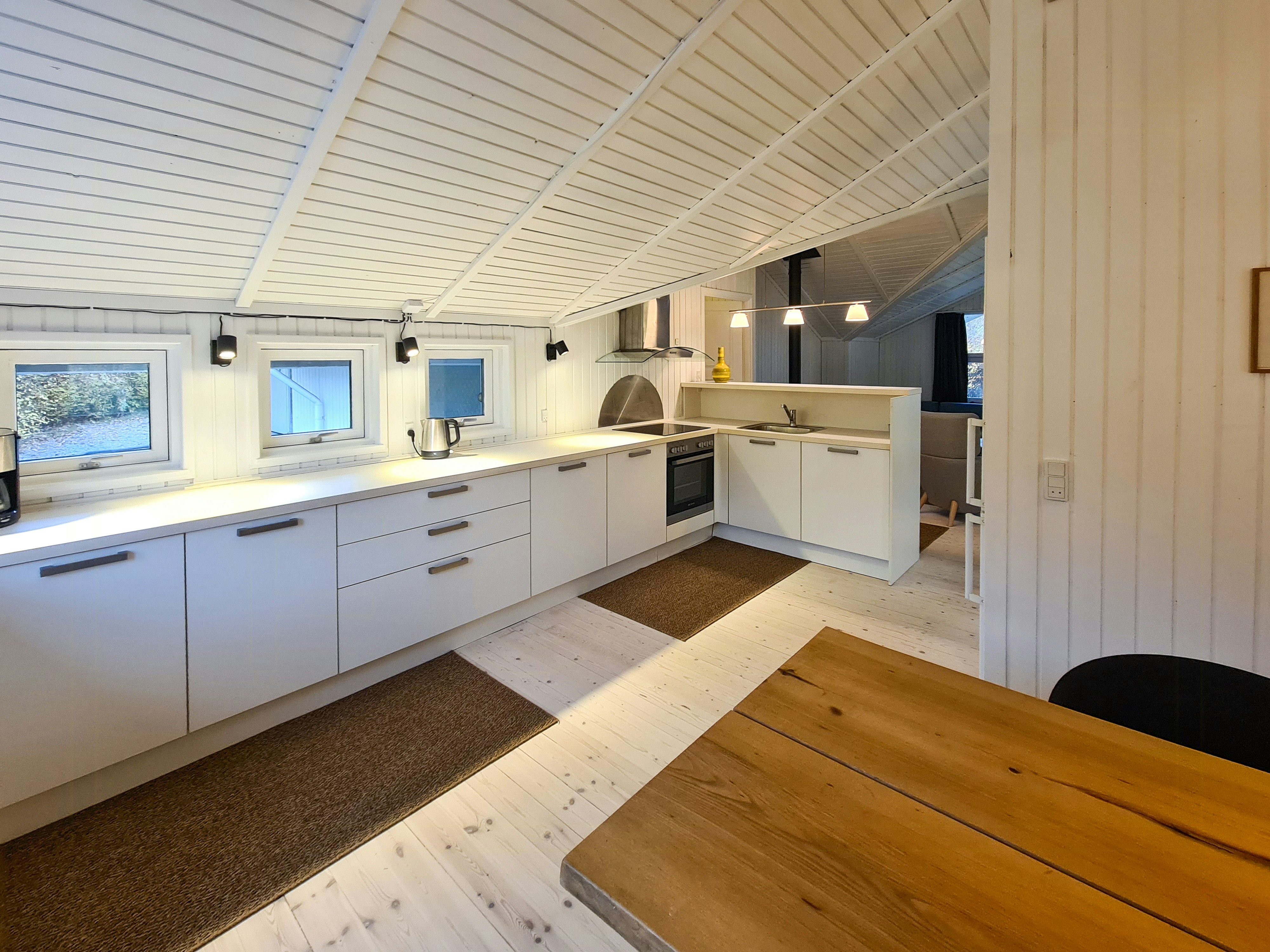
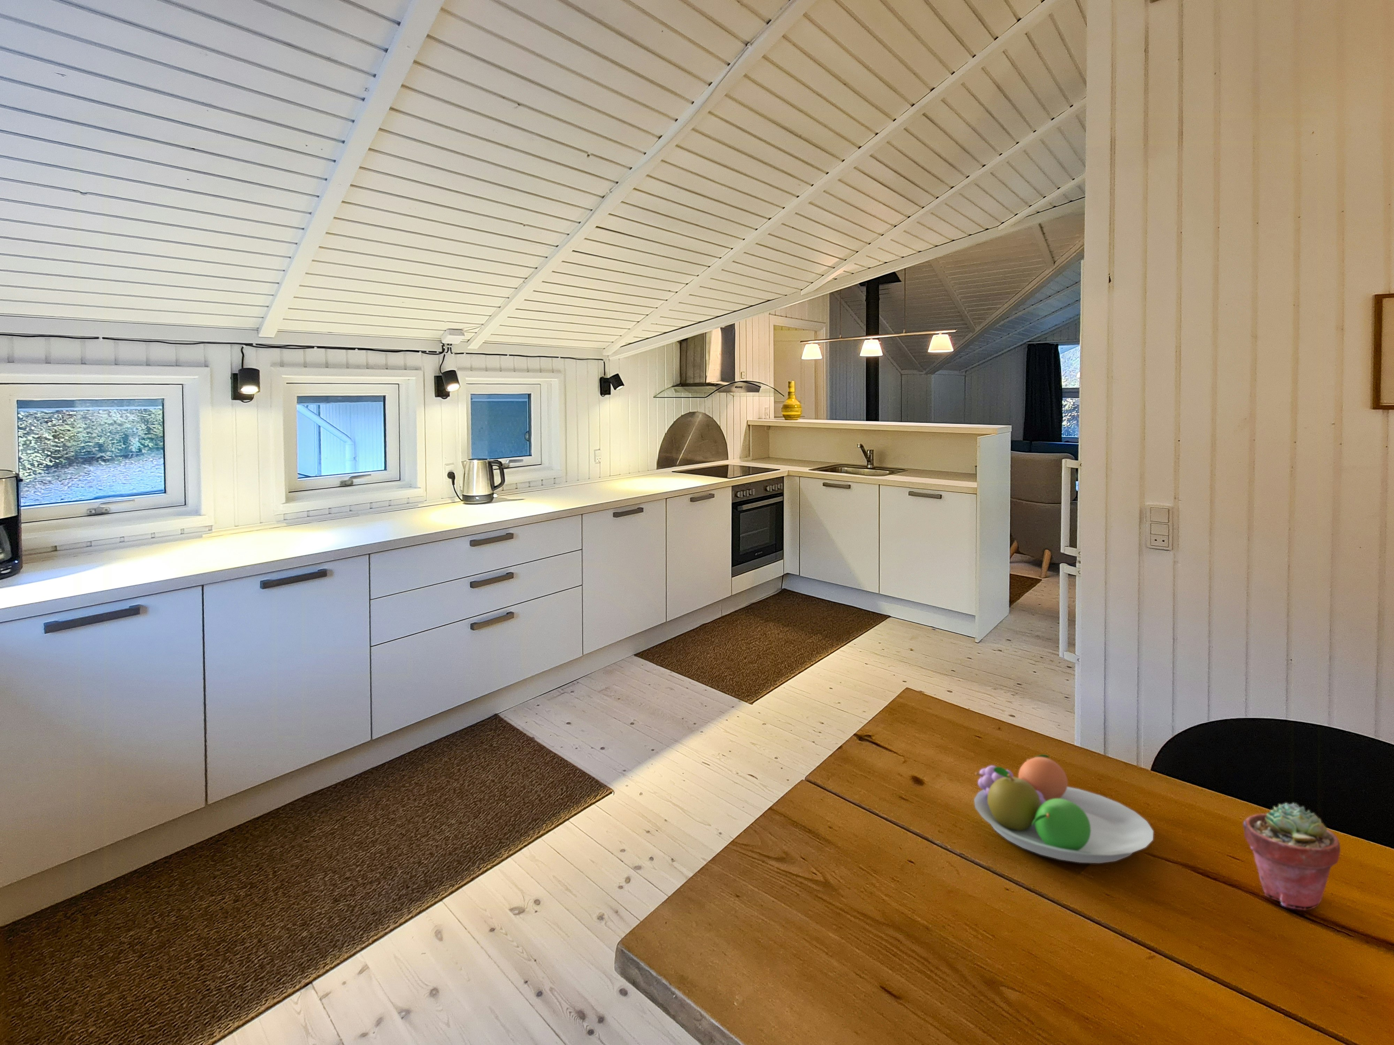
+ fruit bowl (1055, 800)
+ potted succulent (1291, 850)
